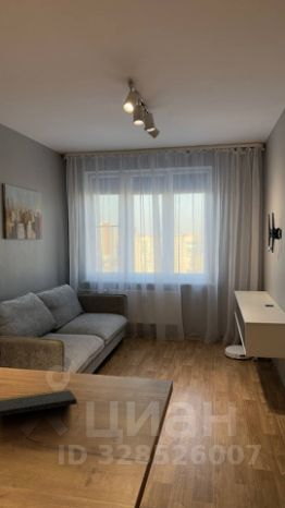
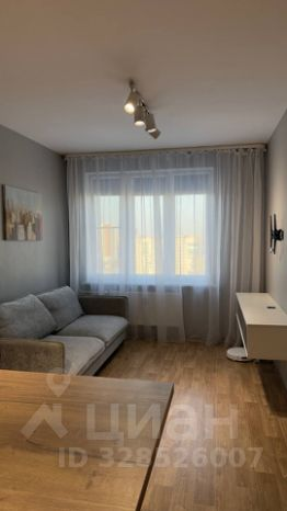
- notepad (34, 401)
